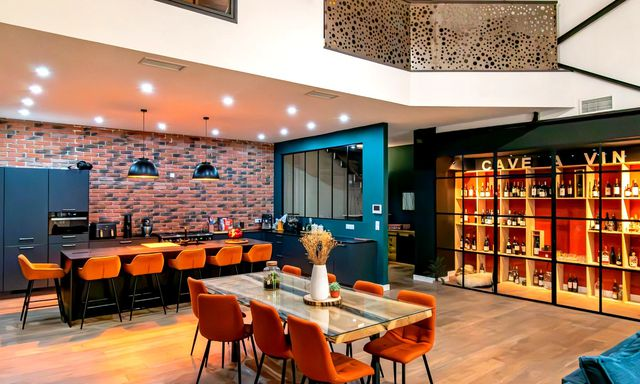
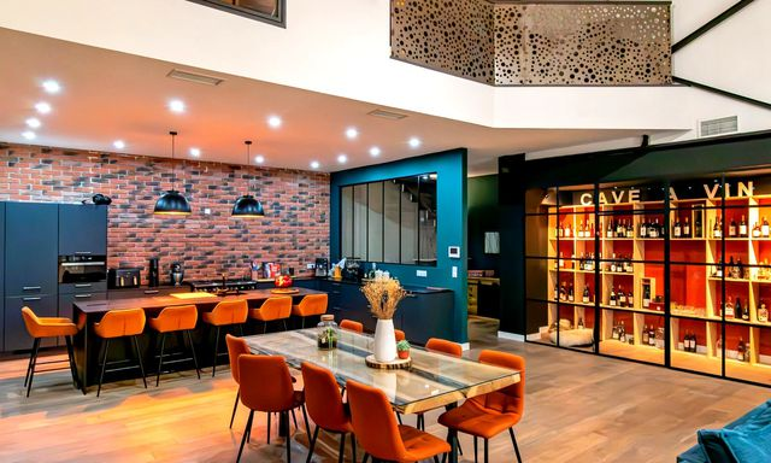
- indoor plant (437, 273)
